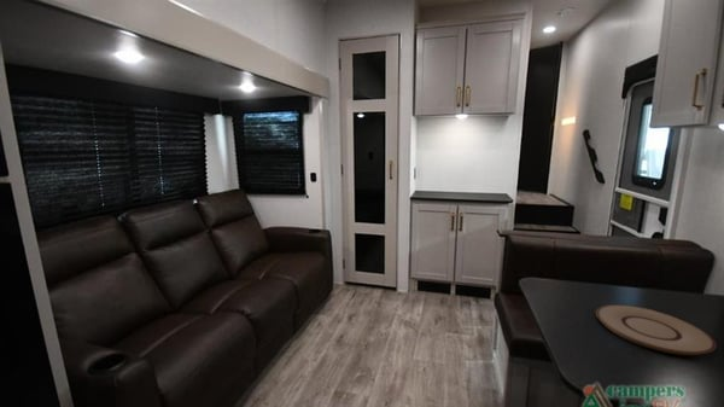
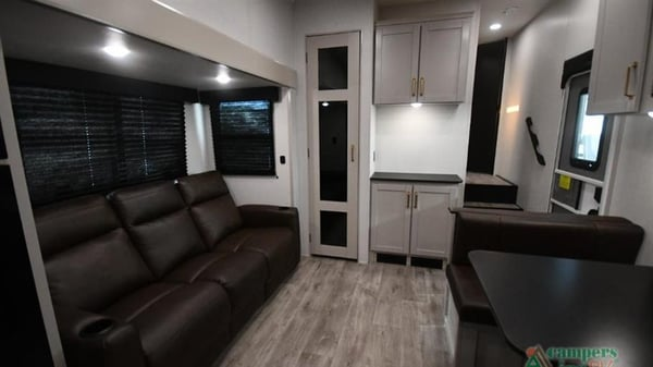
- plate (649, 327)
